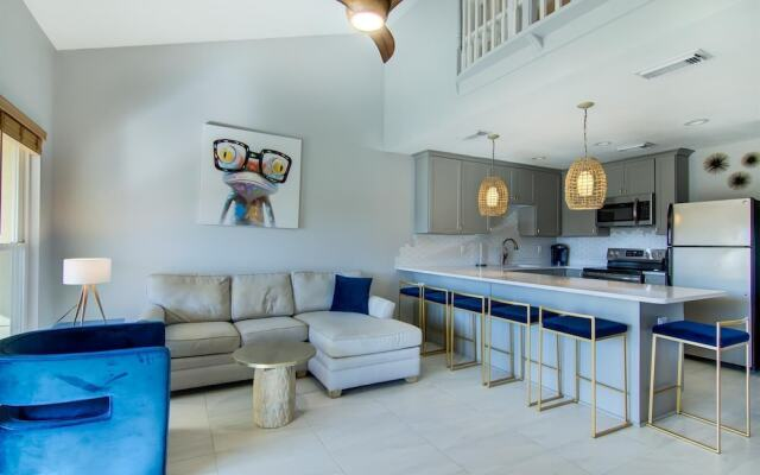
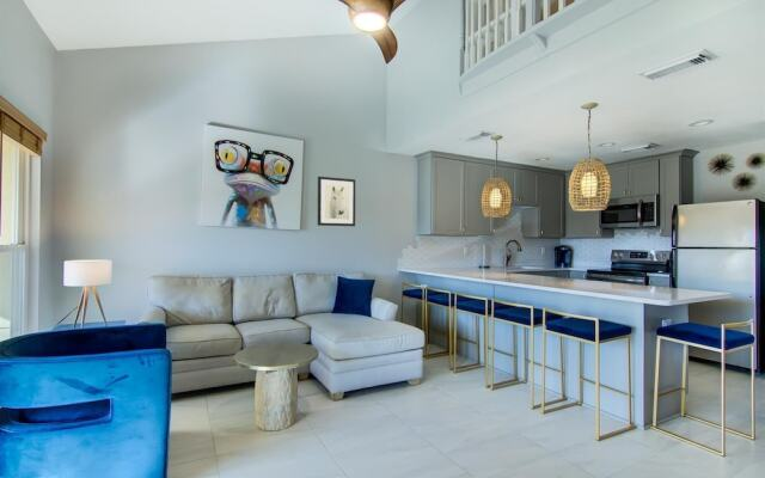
+ wall art (336, 202)
